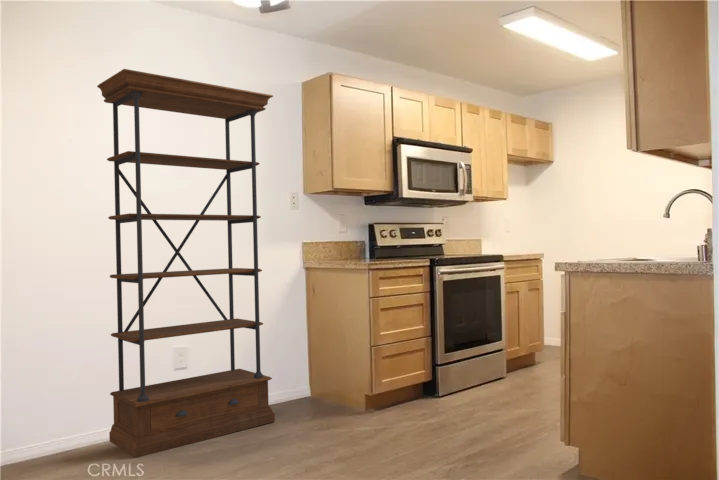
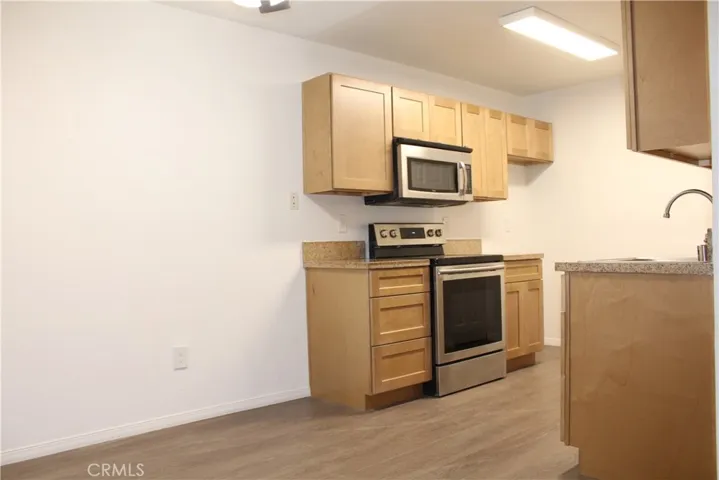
- bookshelf (186, 262)
